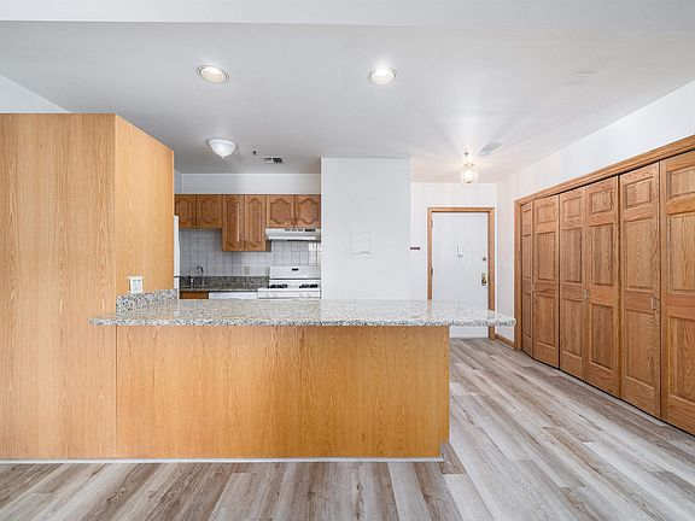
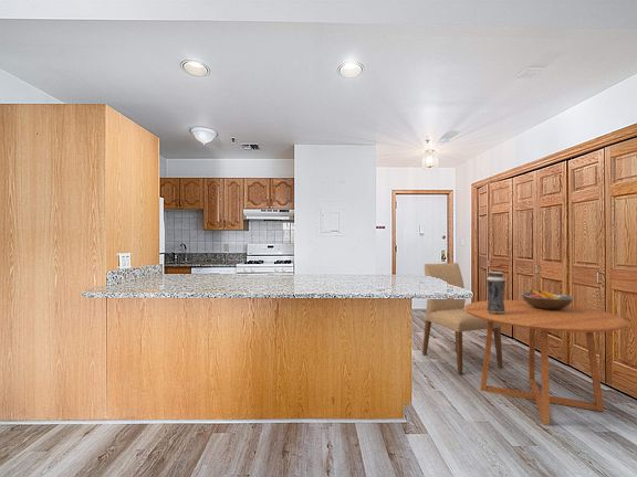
+ chair (458, 312)
+ fruit bowl (546, 299)
+ vase (495, 292)
+ dining table (541, 356)
